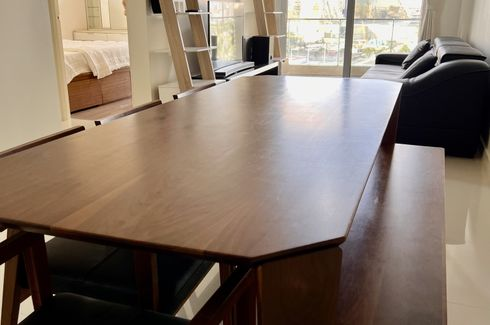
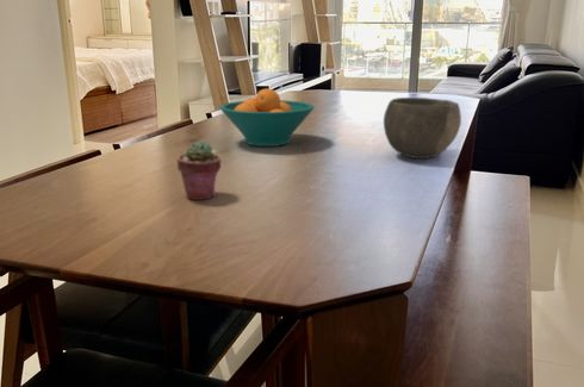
+ potted succulent (199, 168)
+ bowl (421, 129)
+ fruit bowl (267, 116)
